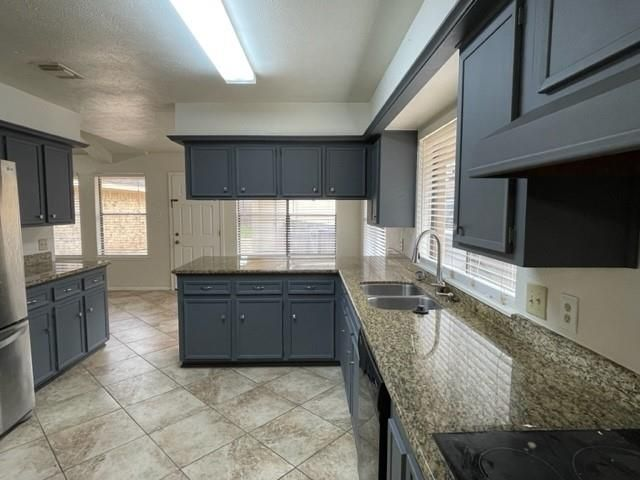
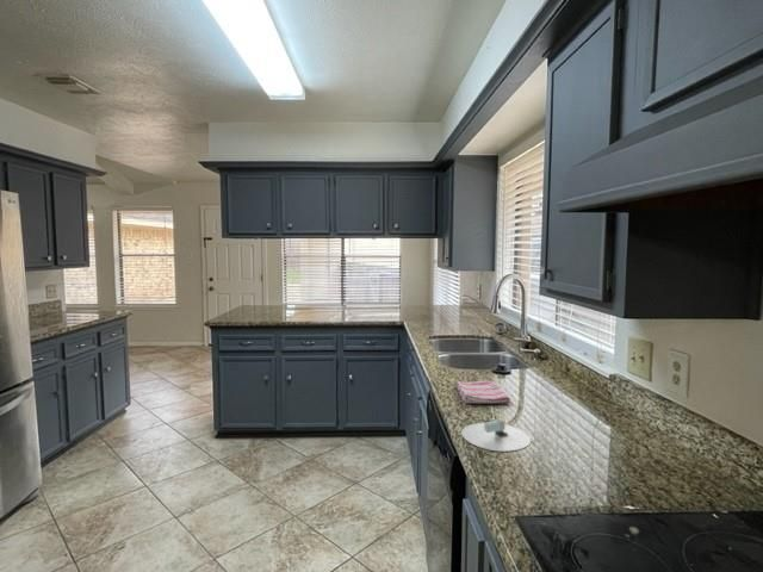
+ soap dispenser (495, 428)
+ dish towel (480, 390)
